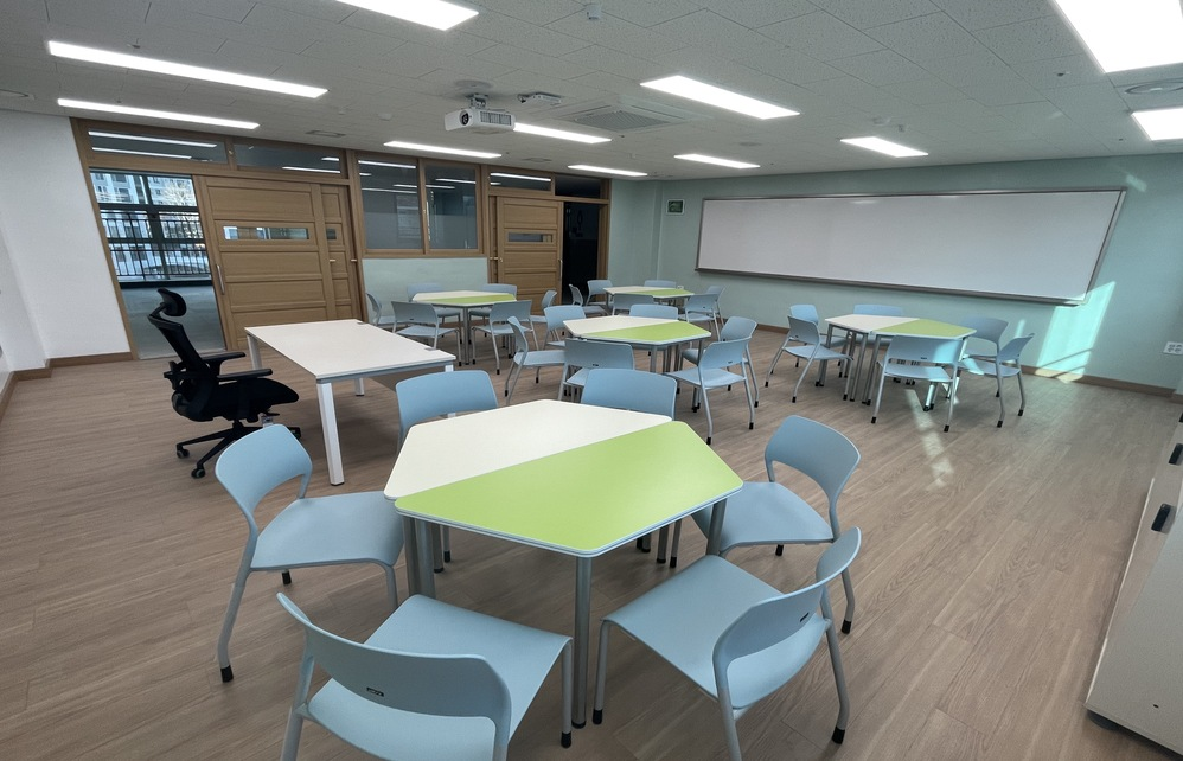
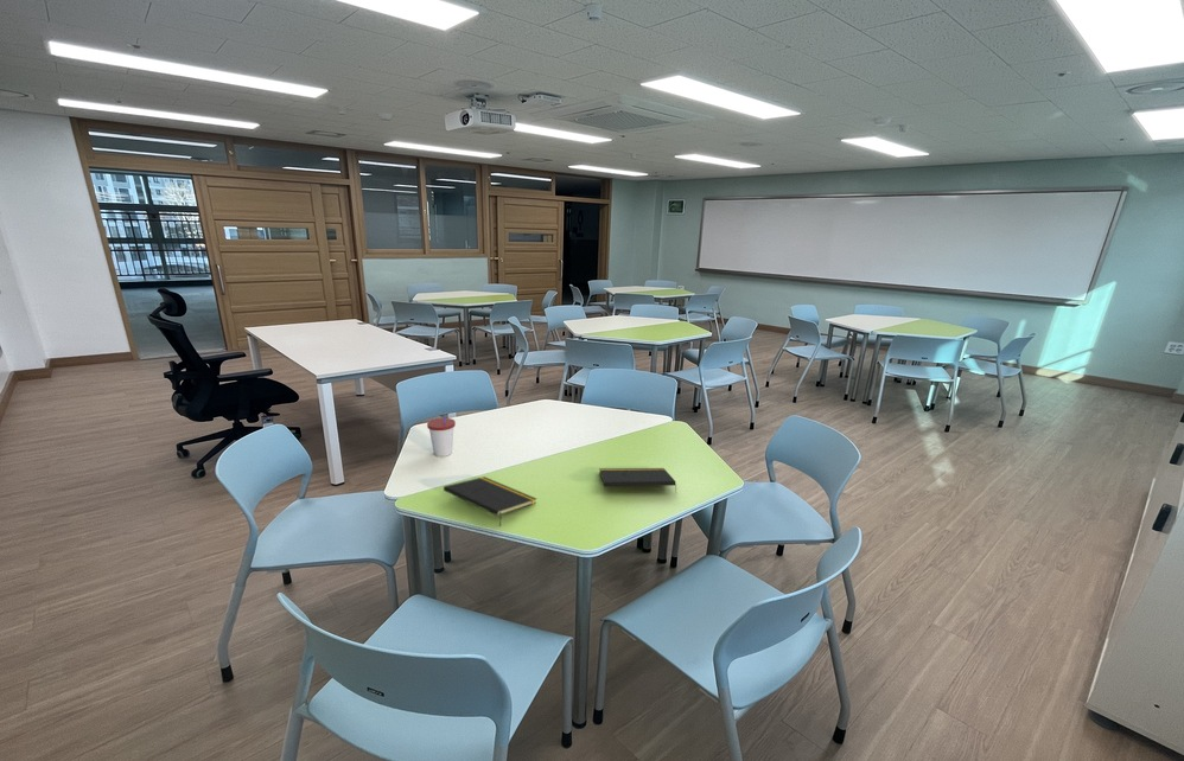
+ notepad (635, 477)
+ notepad (490, 494)
+ cup (441, 434)
